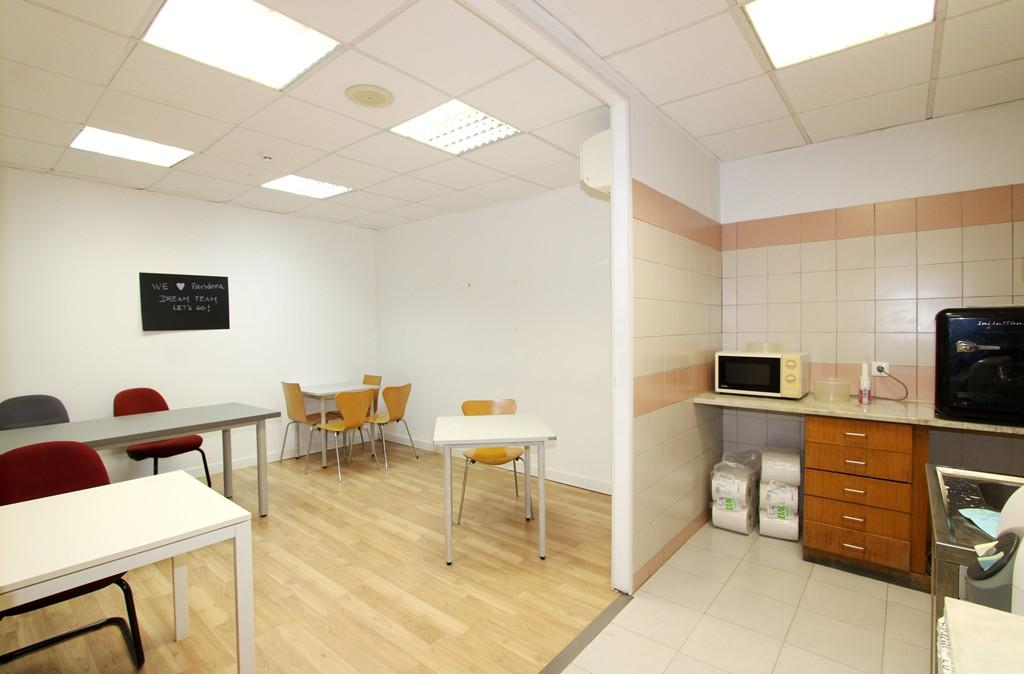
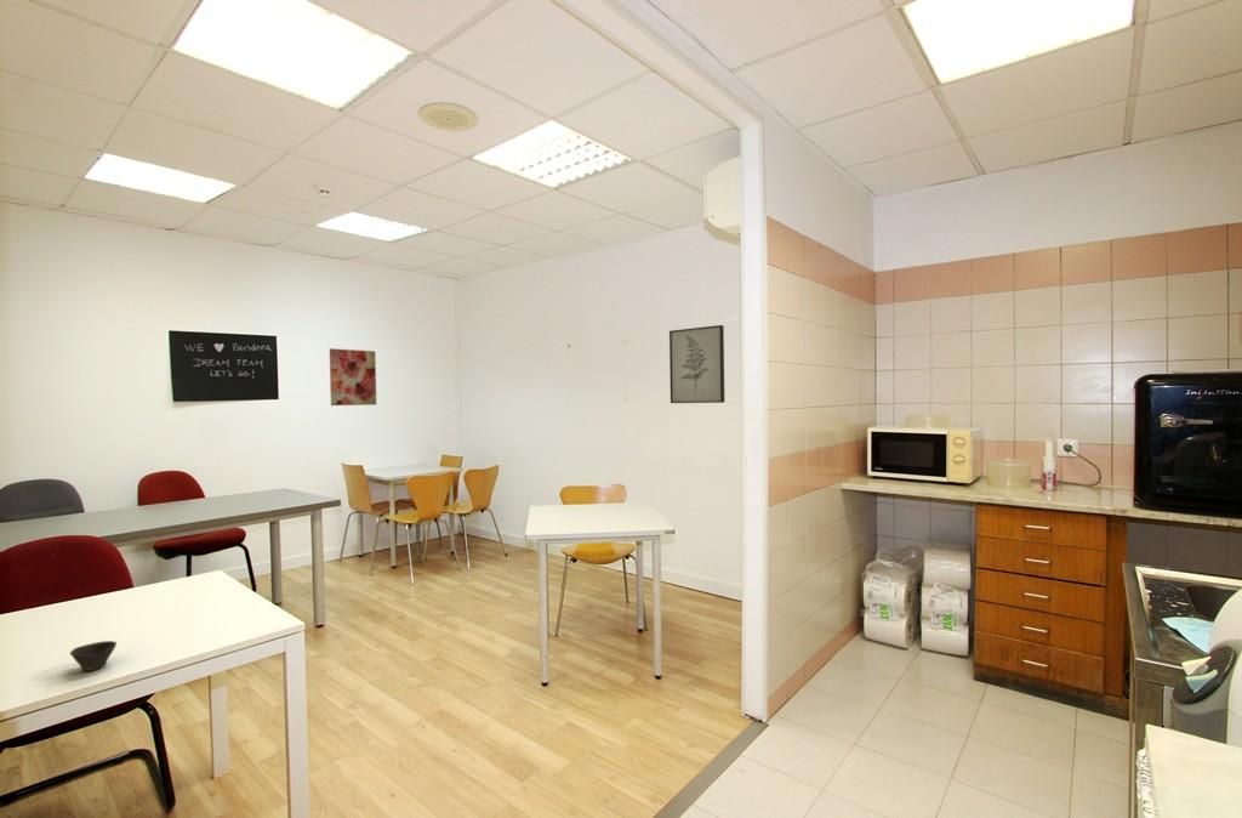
+ wall art (353, 377)
+ cup (92, 657)
+ wall art (696, 365)
